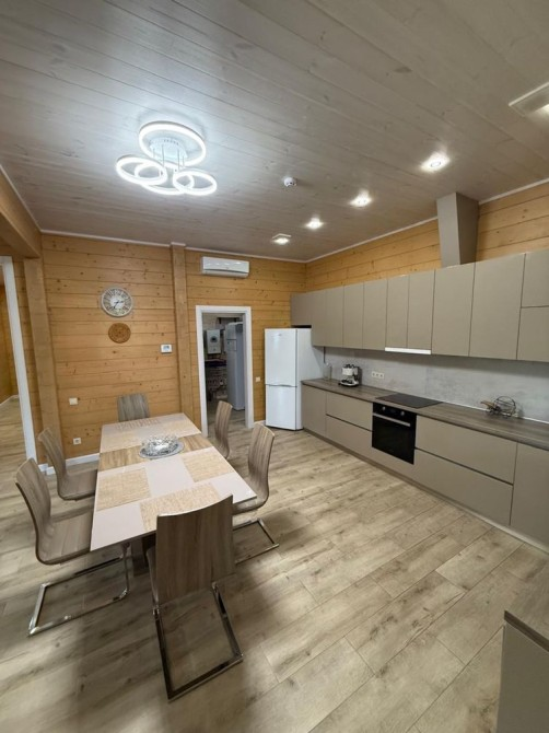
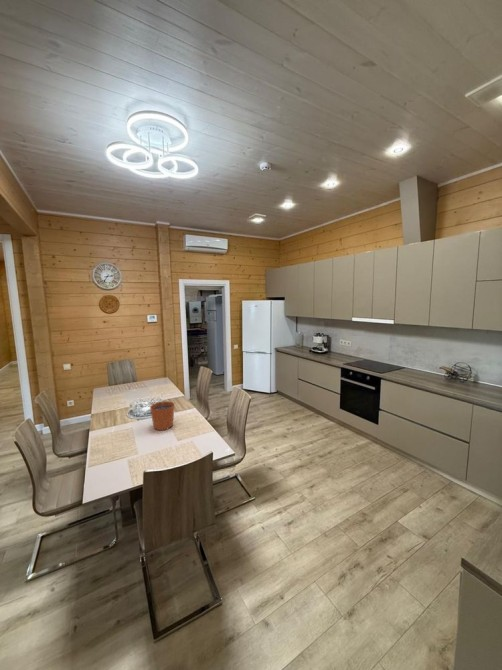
+ plant pot (162, 410)
